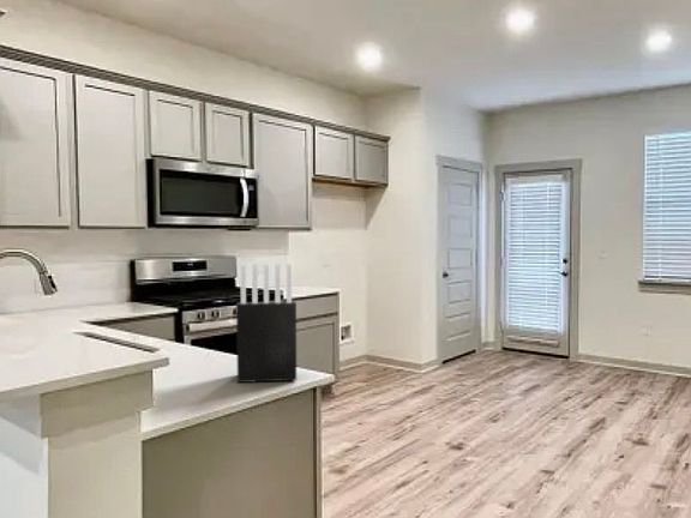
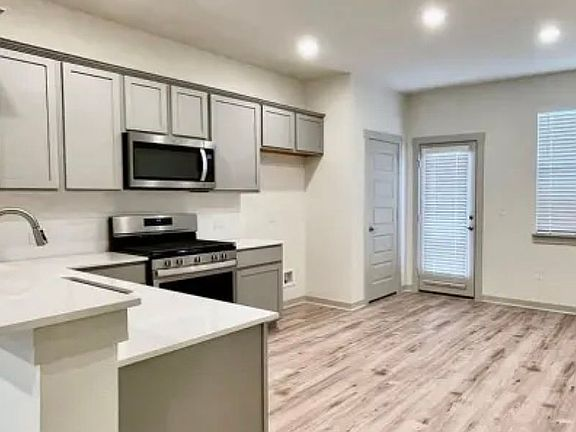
- knife block (266, 320)
